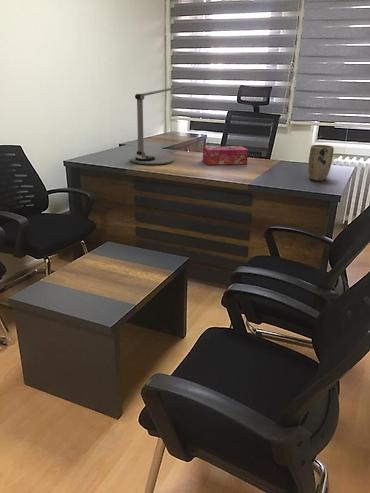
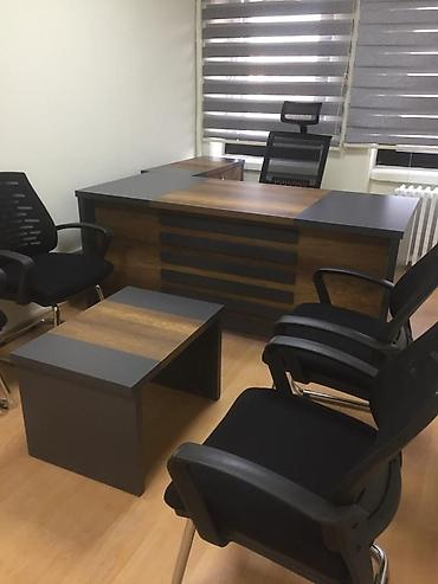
- tissue box (224, 155)
- plant pot (319, 162)
- desk lamp (142, 124)
